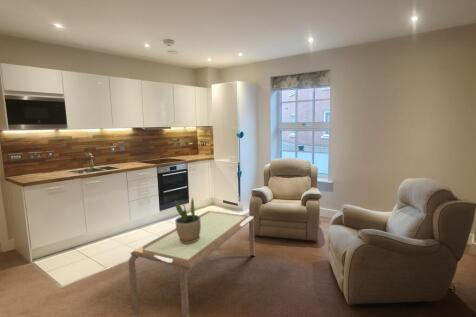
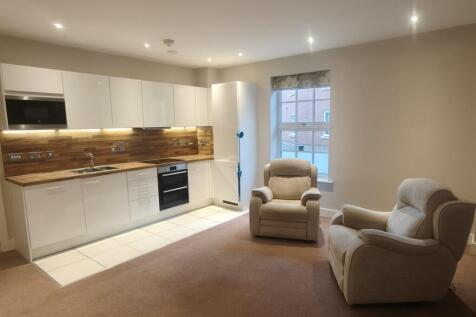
- coffee table (202, 255)
- potted plant (187, 217)
